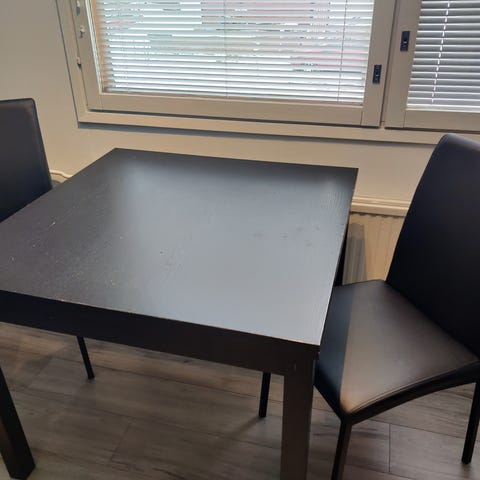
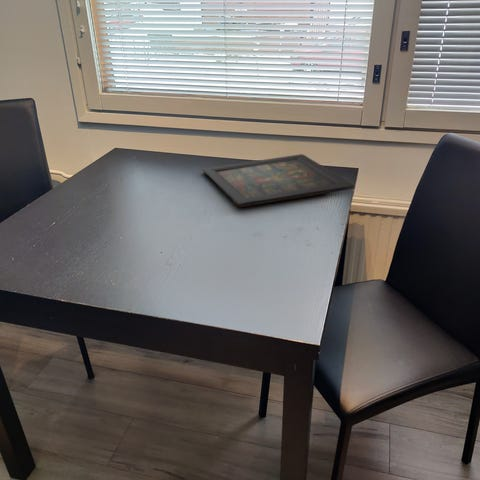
+ icon panel (274, 178)
